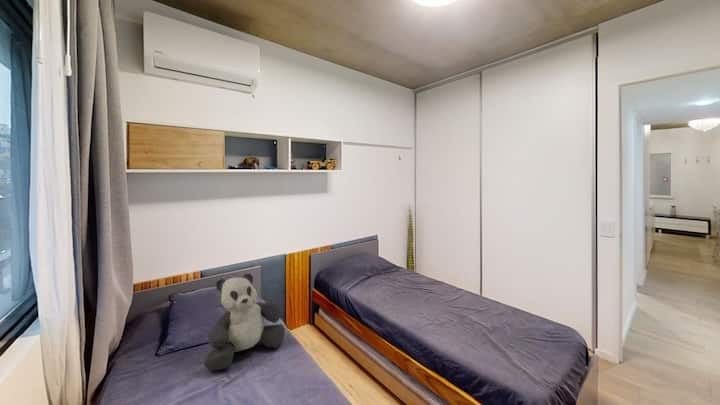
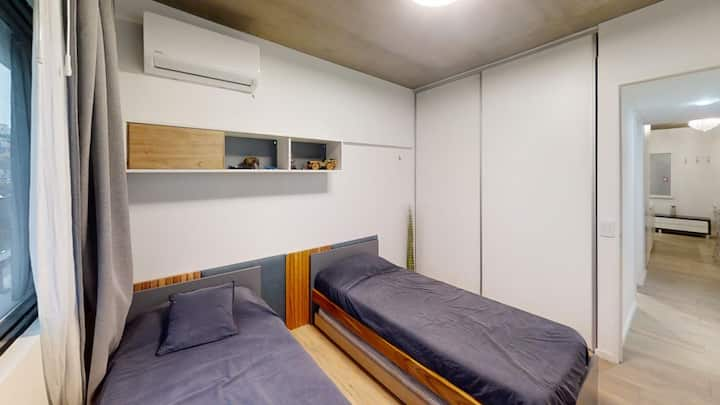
- teddy bear (244, 313)
